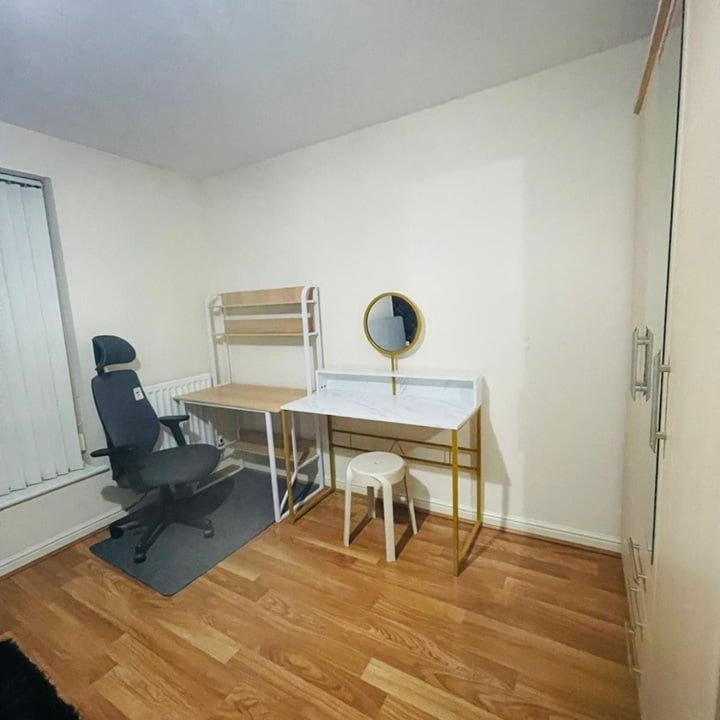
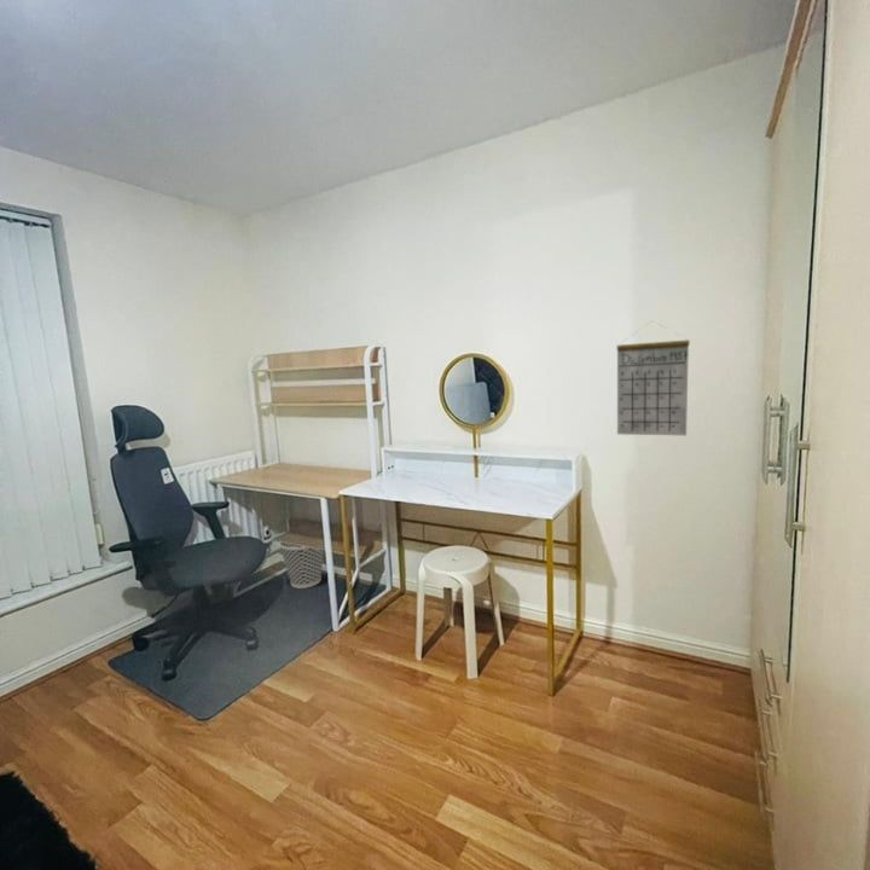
+ wastebasket (303, 559)
+ calendar (651, 378)
